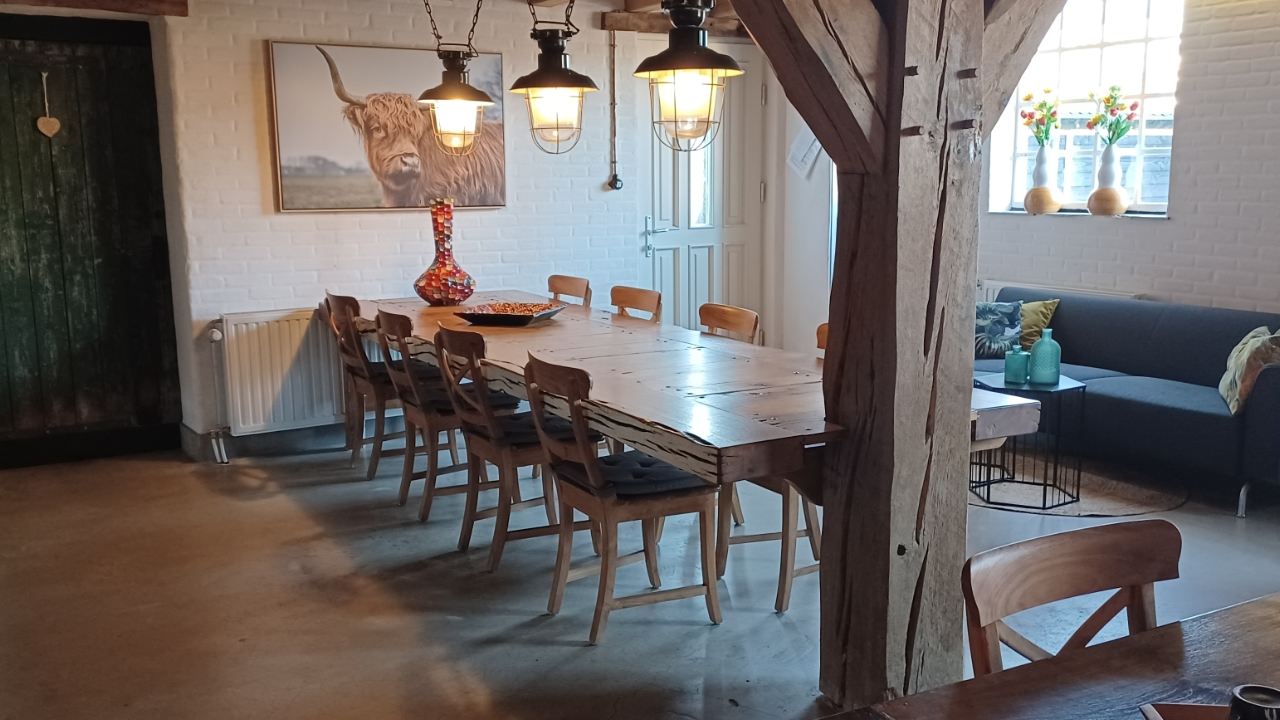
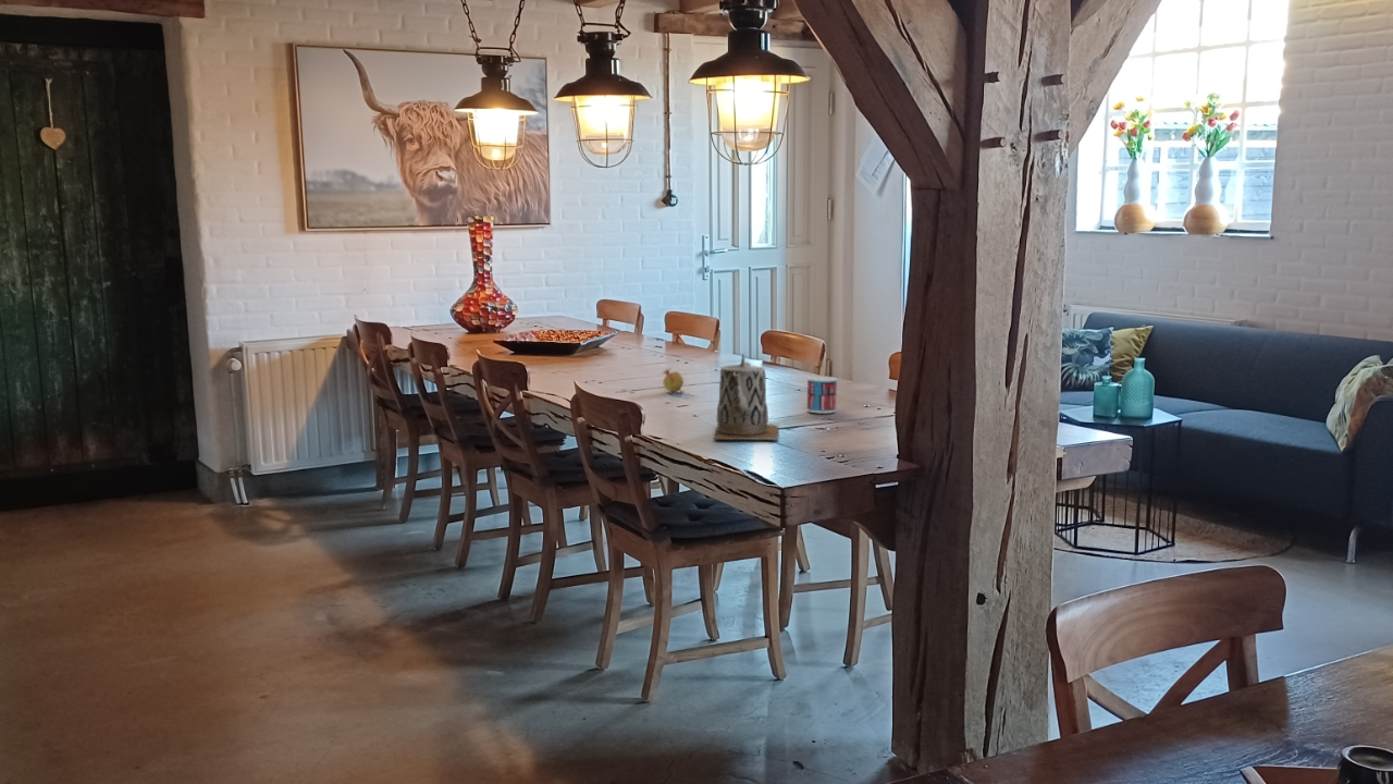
+ teapot (747, 392)
+ fruit (673, 380)
+ mug (821, 393)
